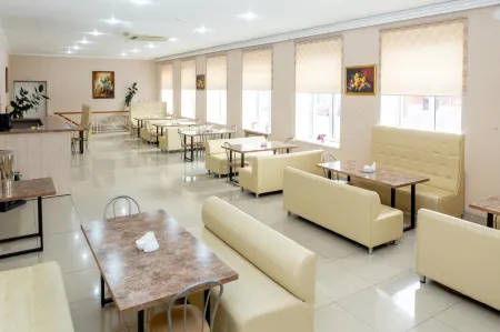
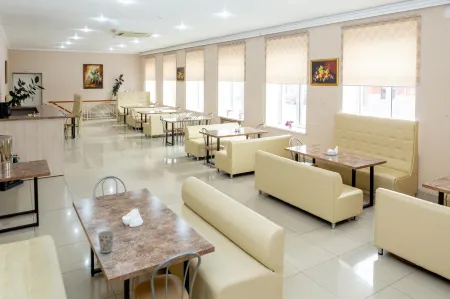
+ cup (106, 242)
